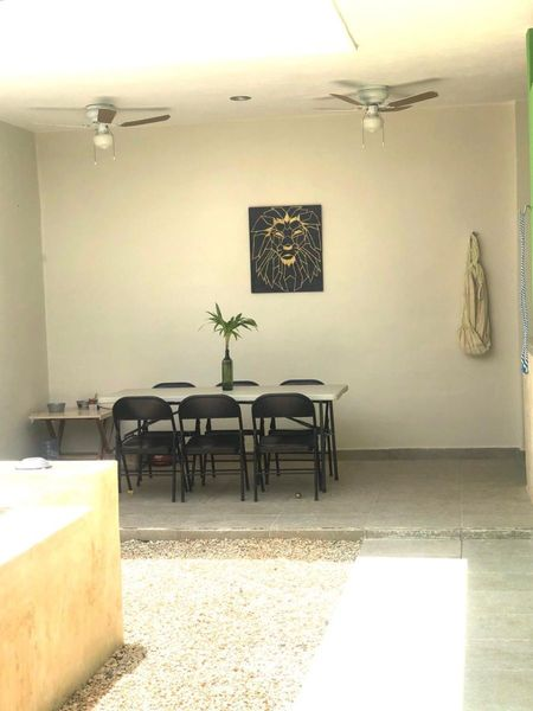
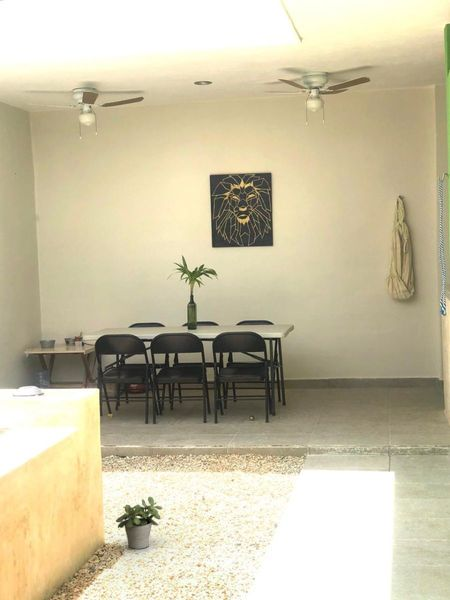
+ potted plant (140, 524)
